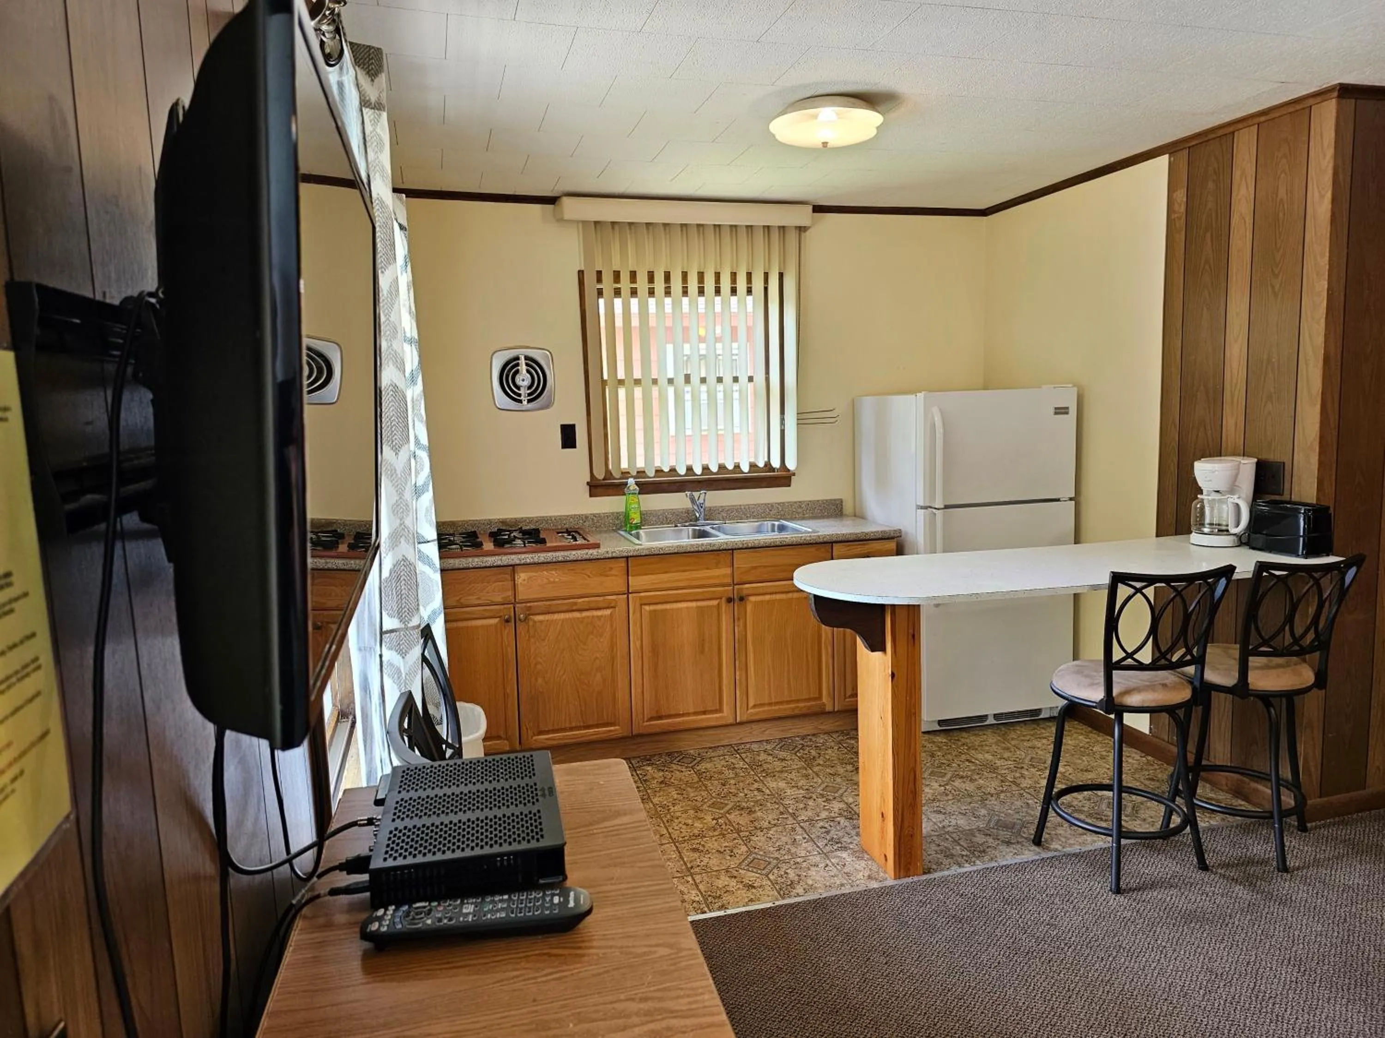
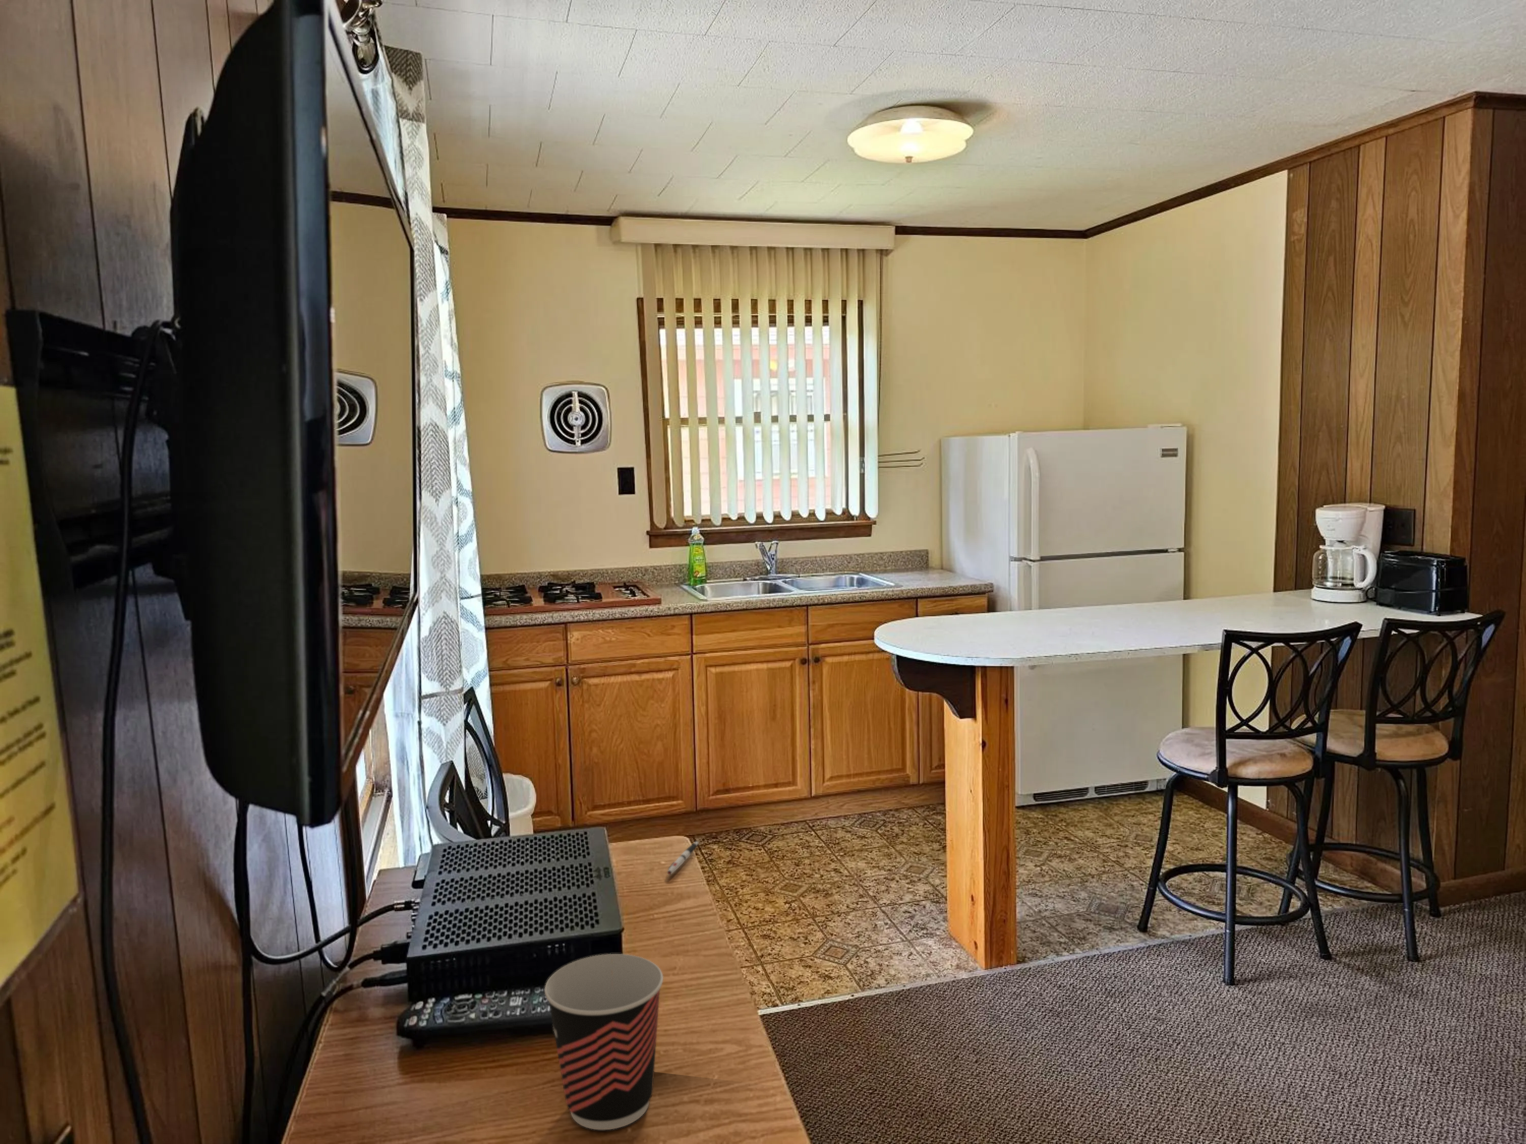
+ cup (607, 1043)
+ pen (684, 857)
